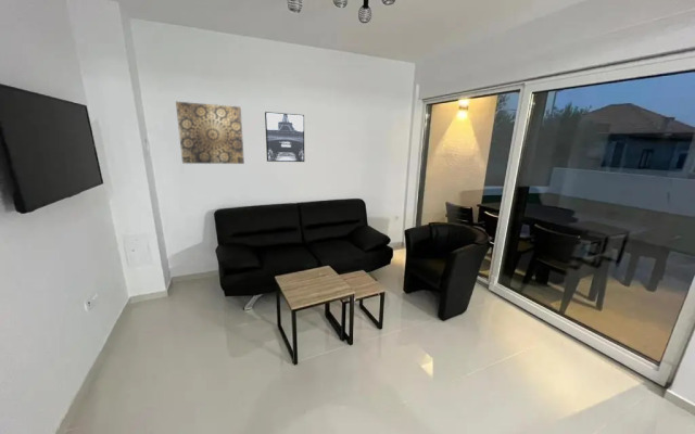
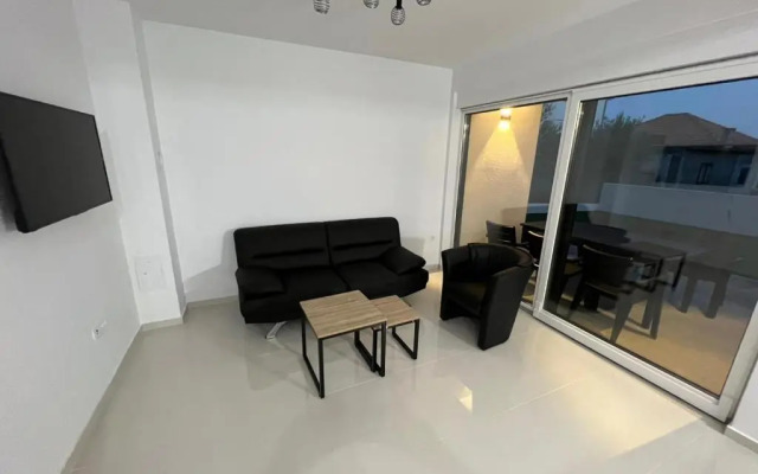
- wall art (285, 138)
- wall art (212, 135)
